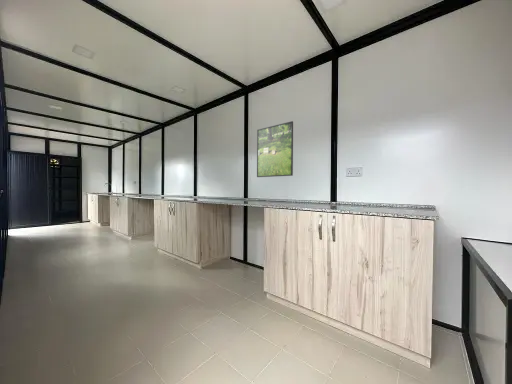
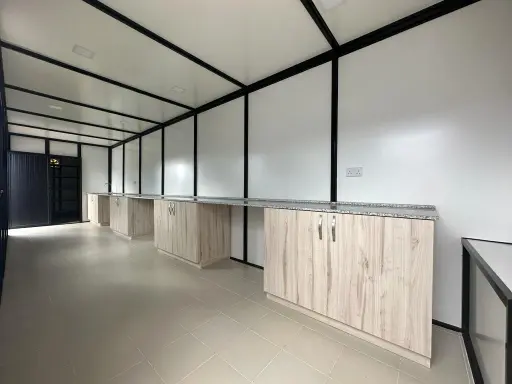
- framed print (273, 151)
